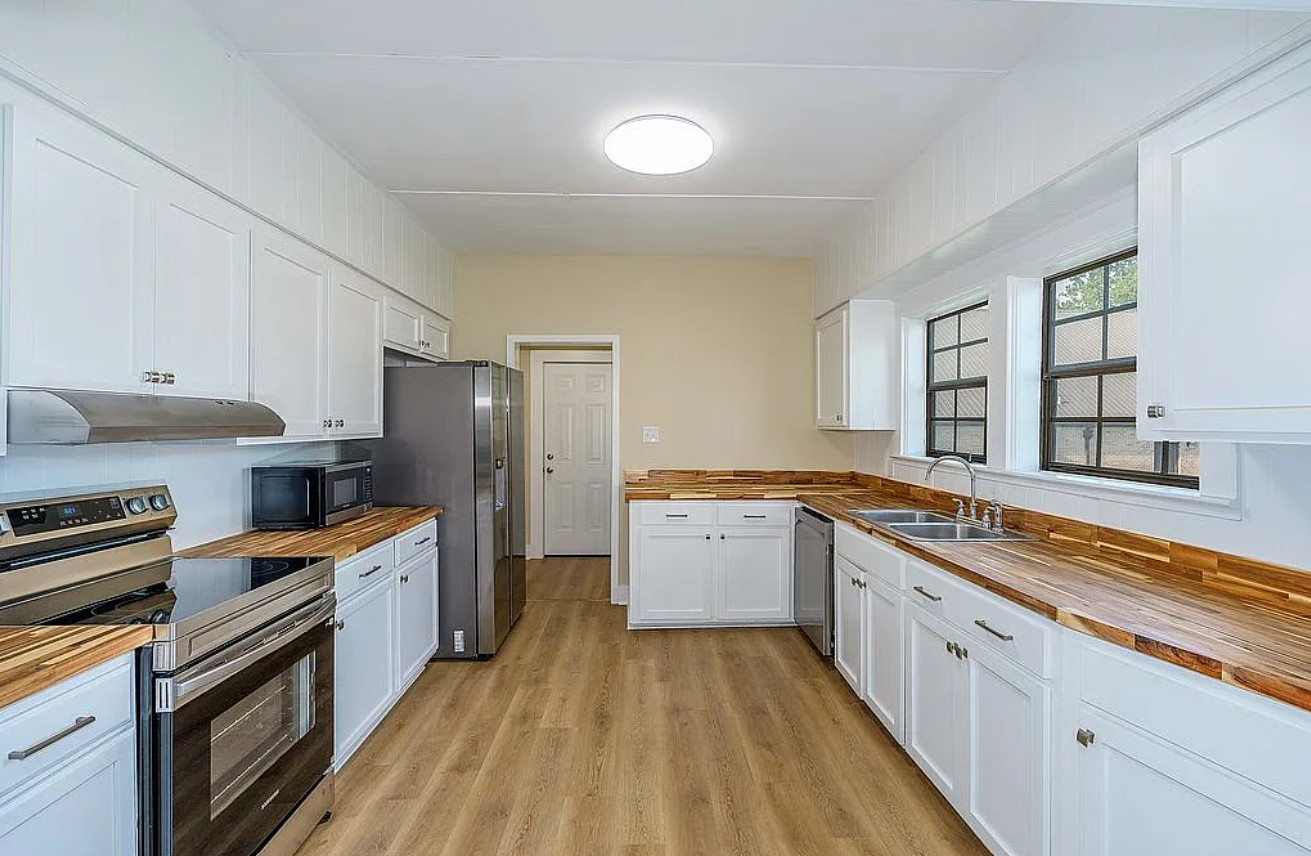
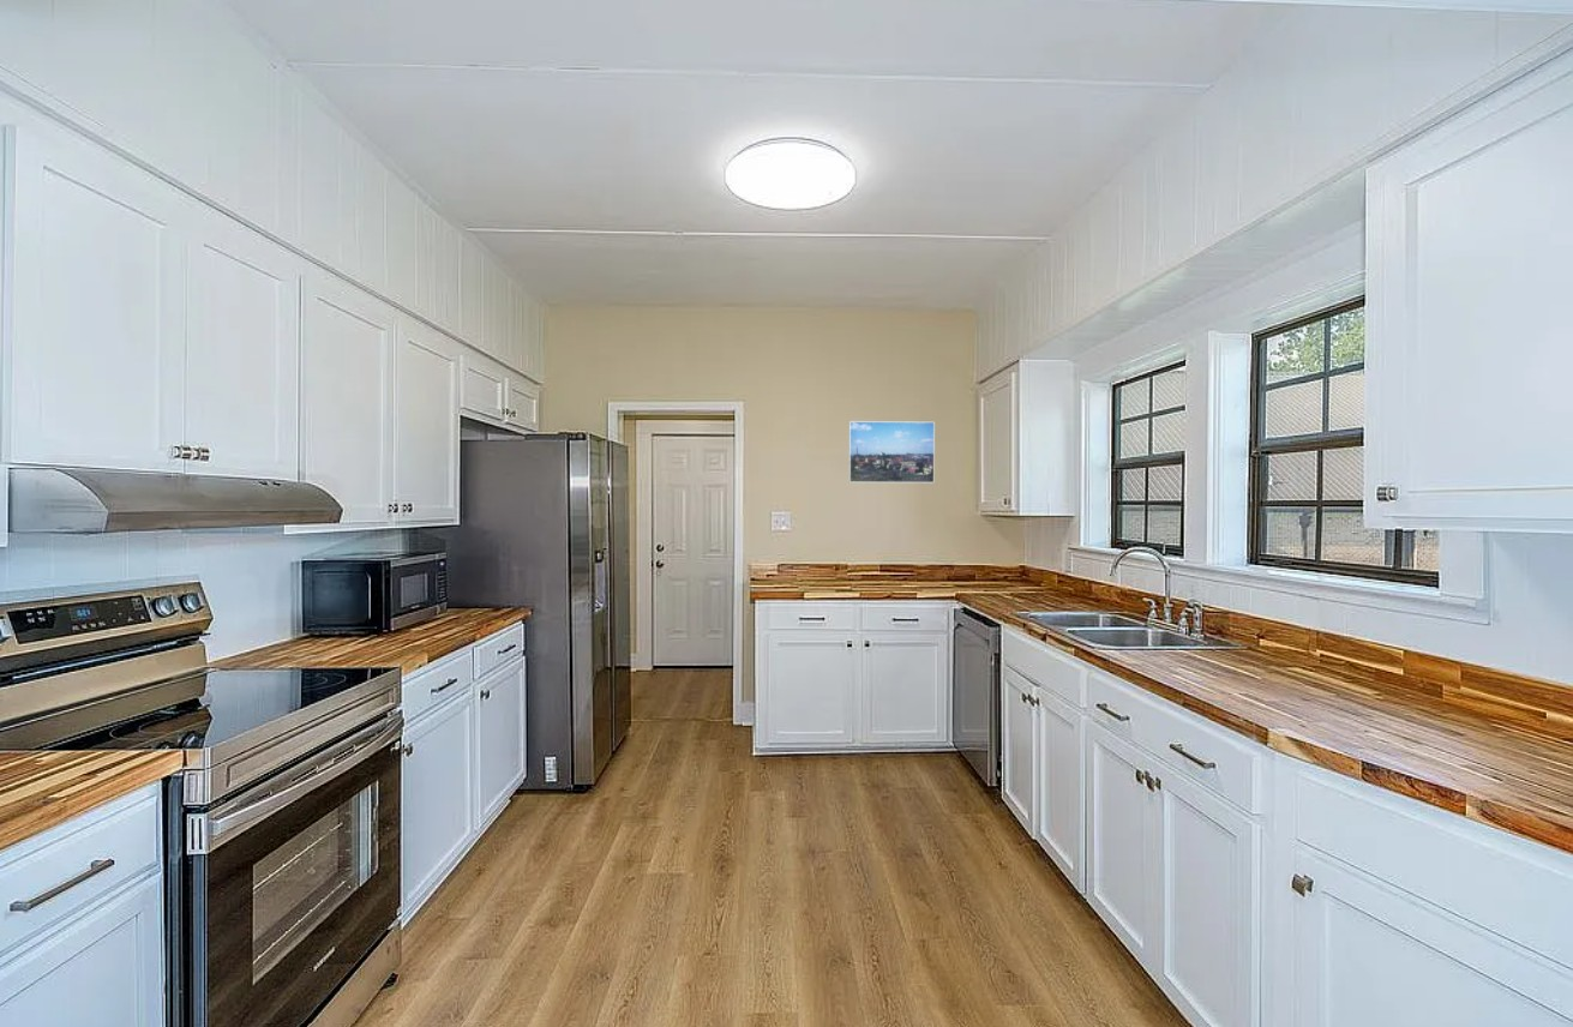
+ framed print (891, 451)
